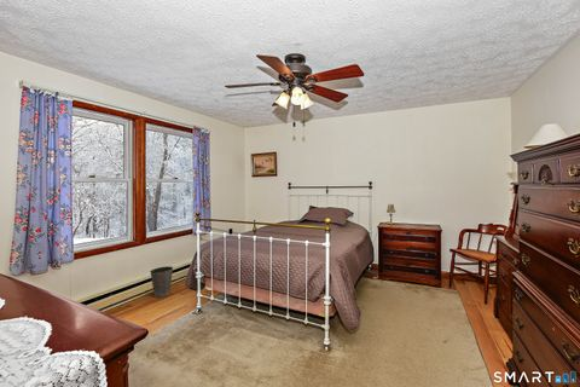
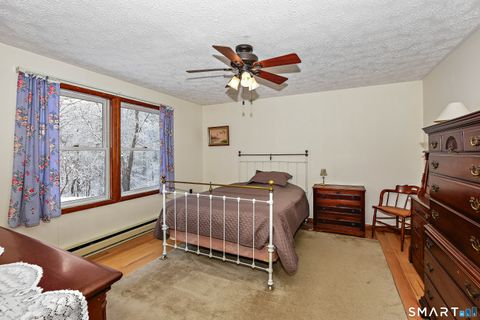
- waste basket (161, 282)
